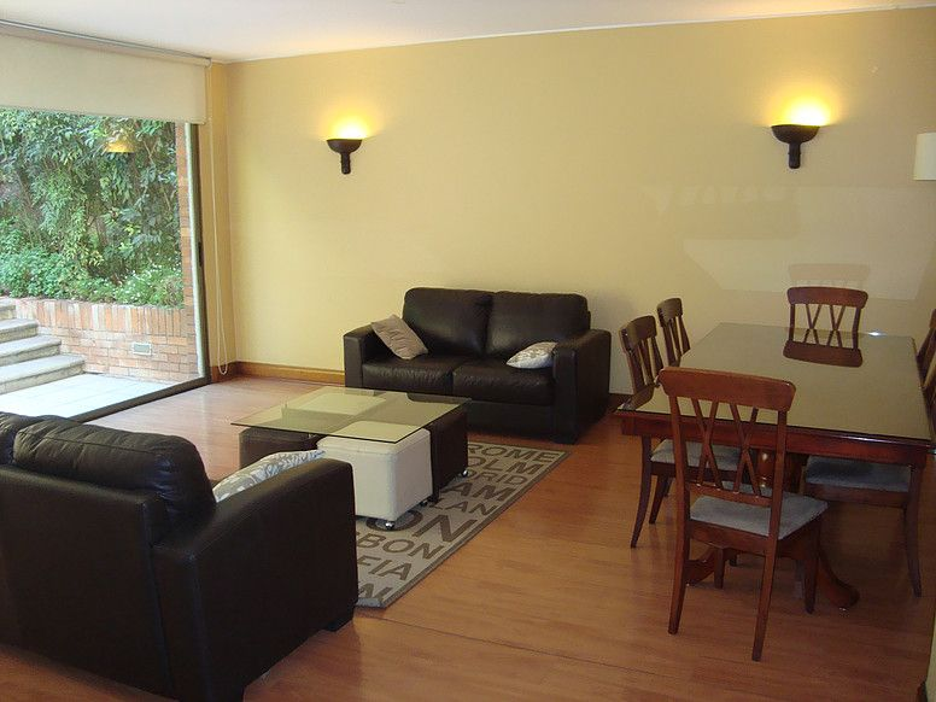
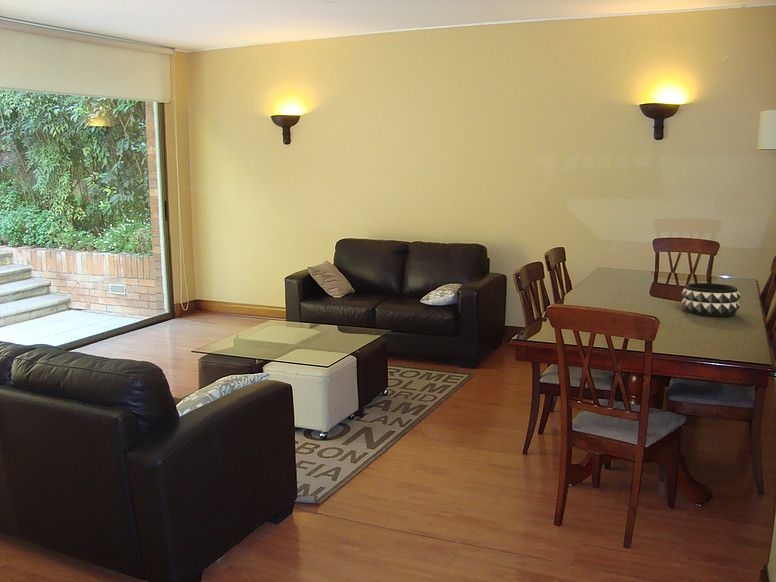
+ decorative bowl (710, 299)
